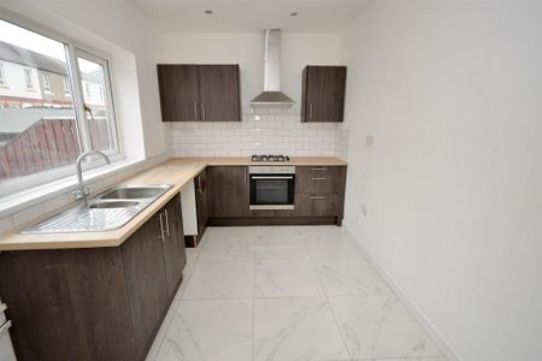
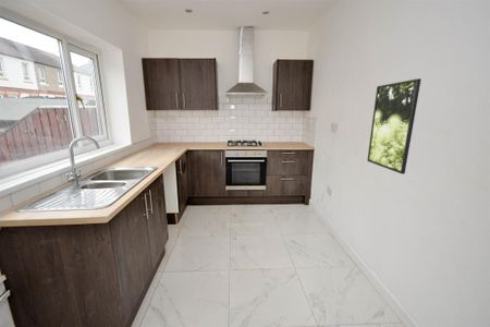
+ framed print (390, 126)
